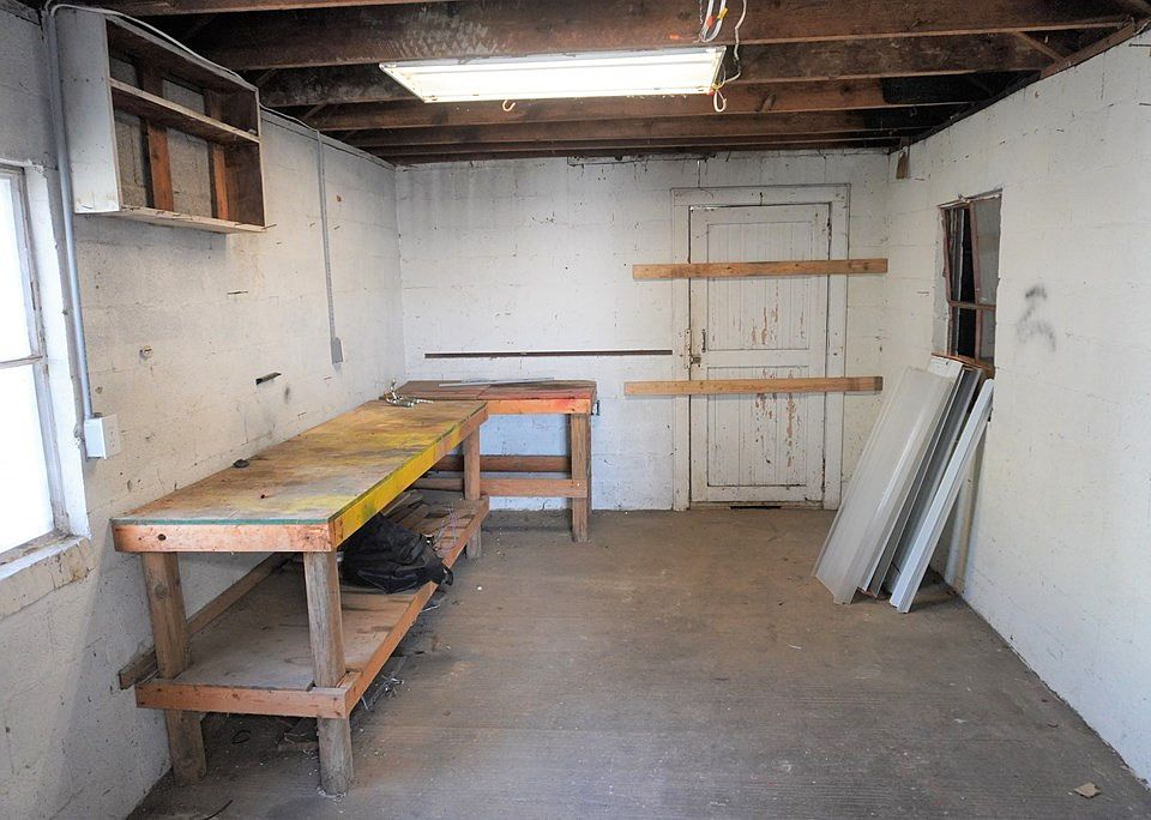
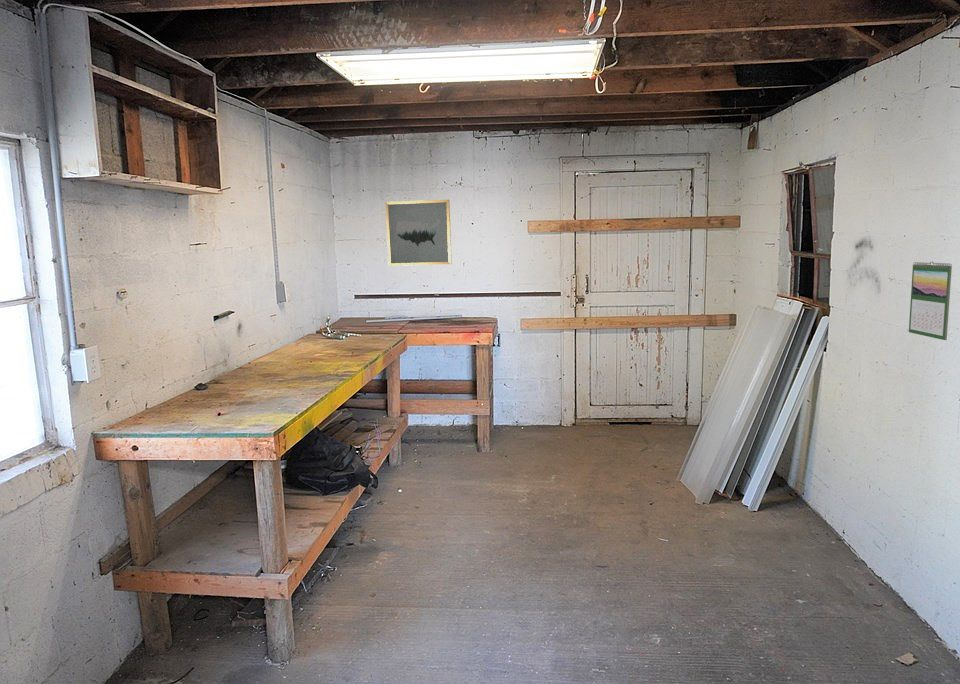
+ calendar (929, 299)
+ wall art (418, 233)
